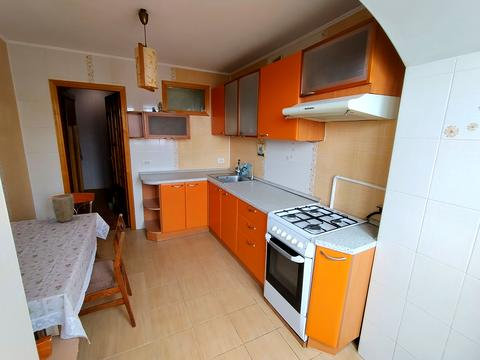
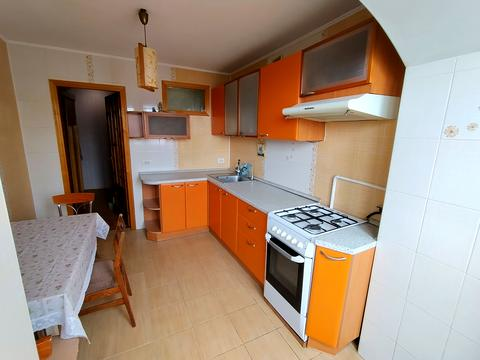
- plant pot (64, 208)
